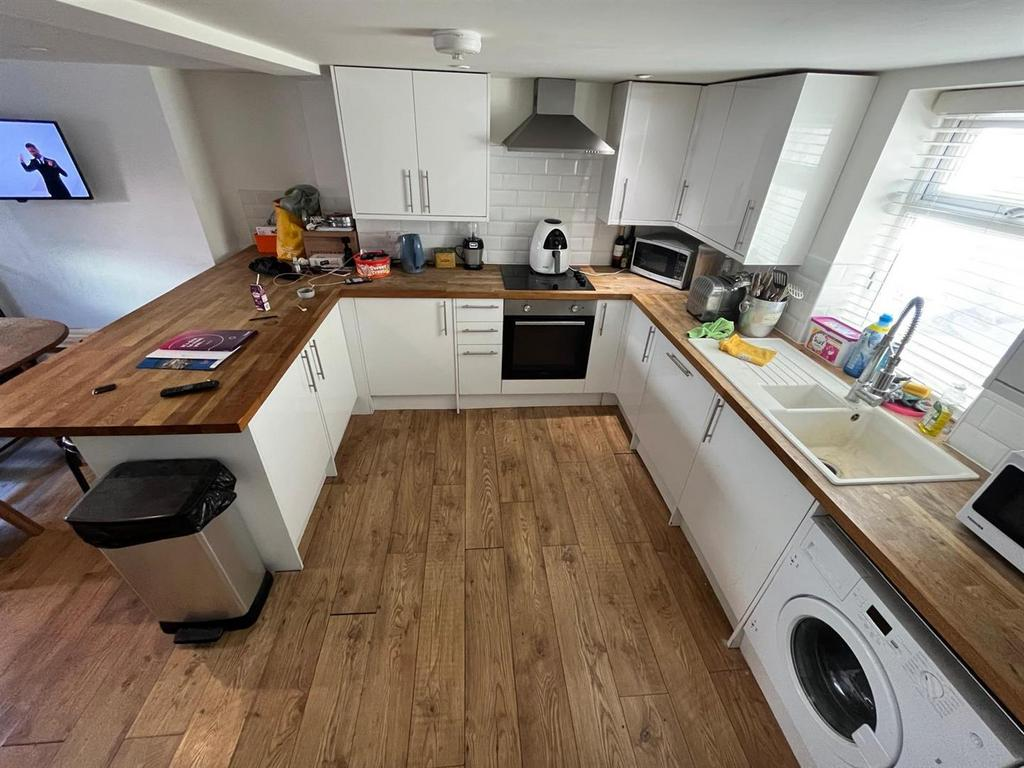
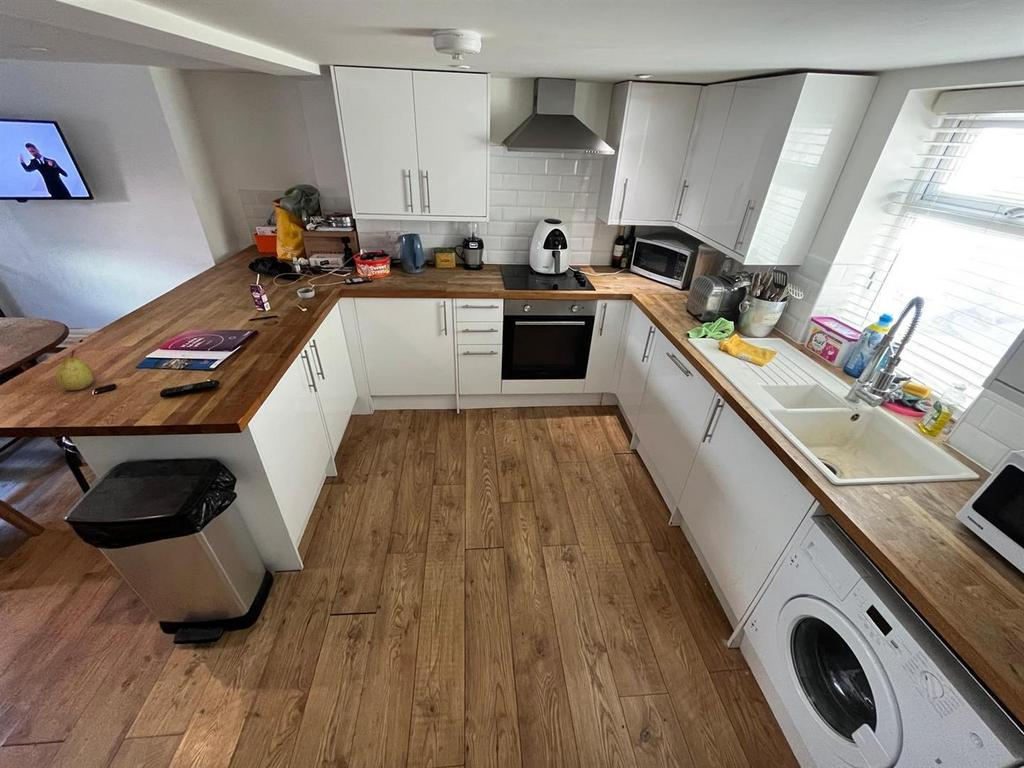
+ fruit (72, 370)
